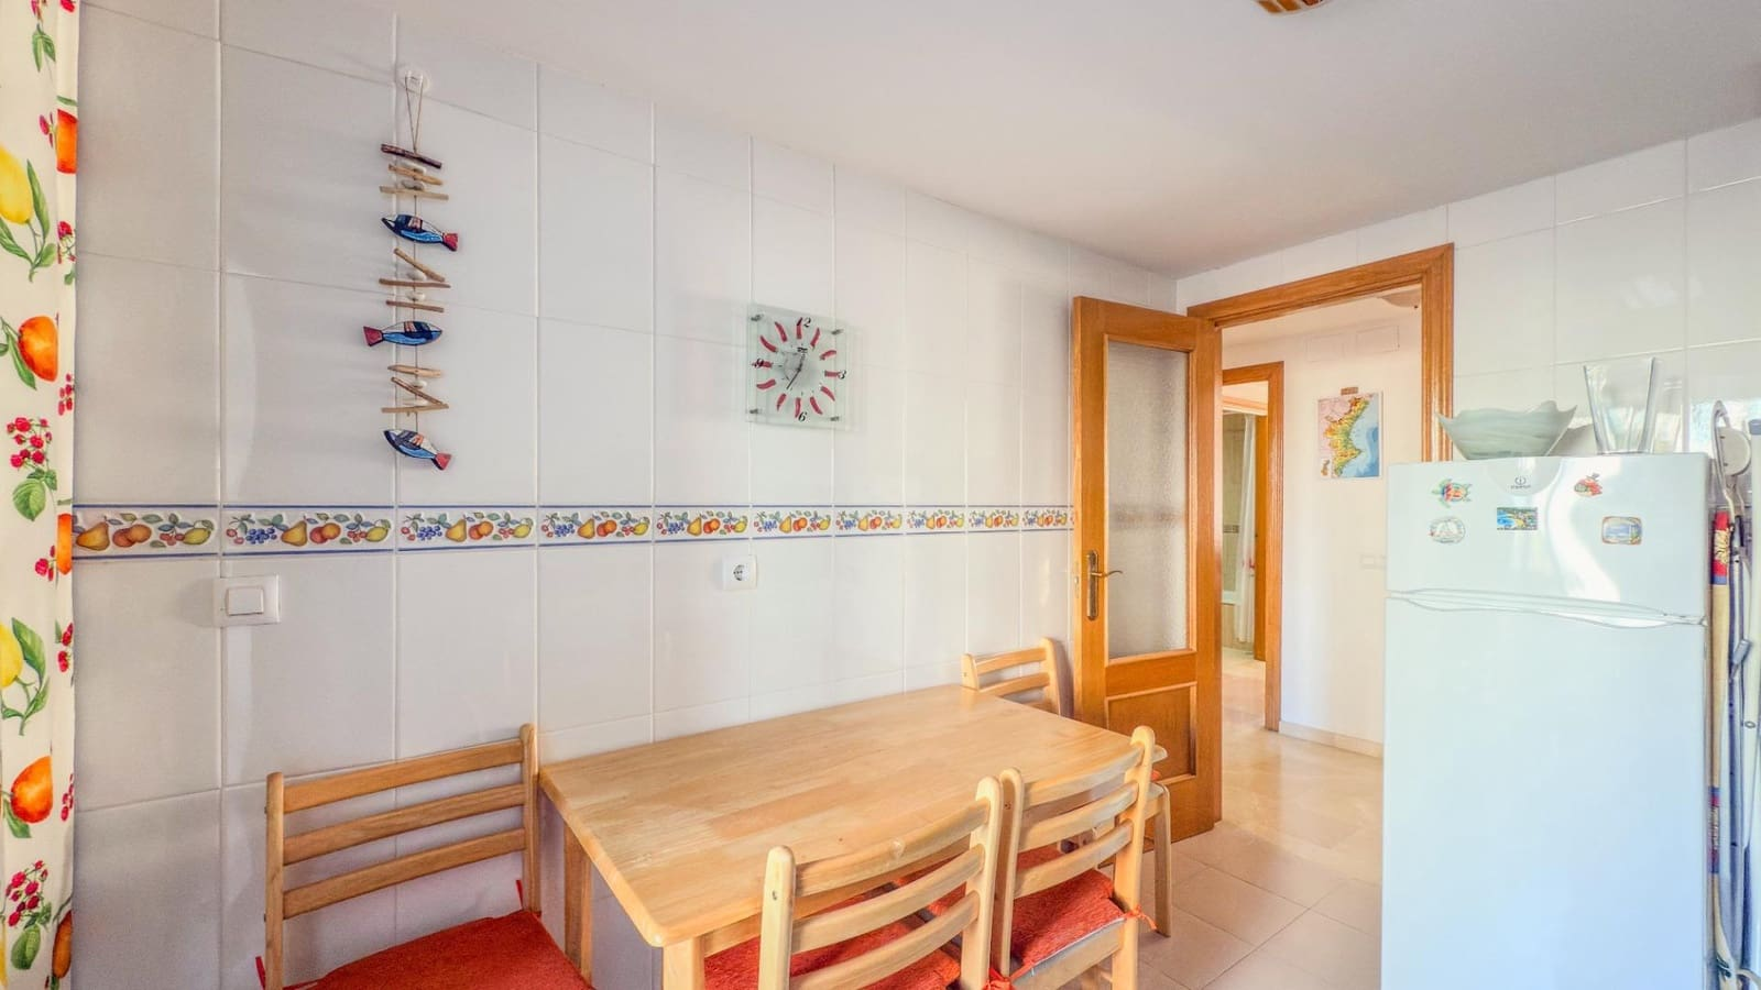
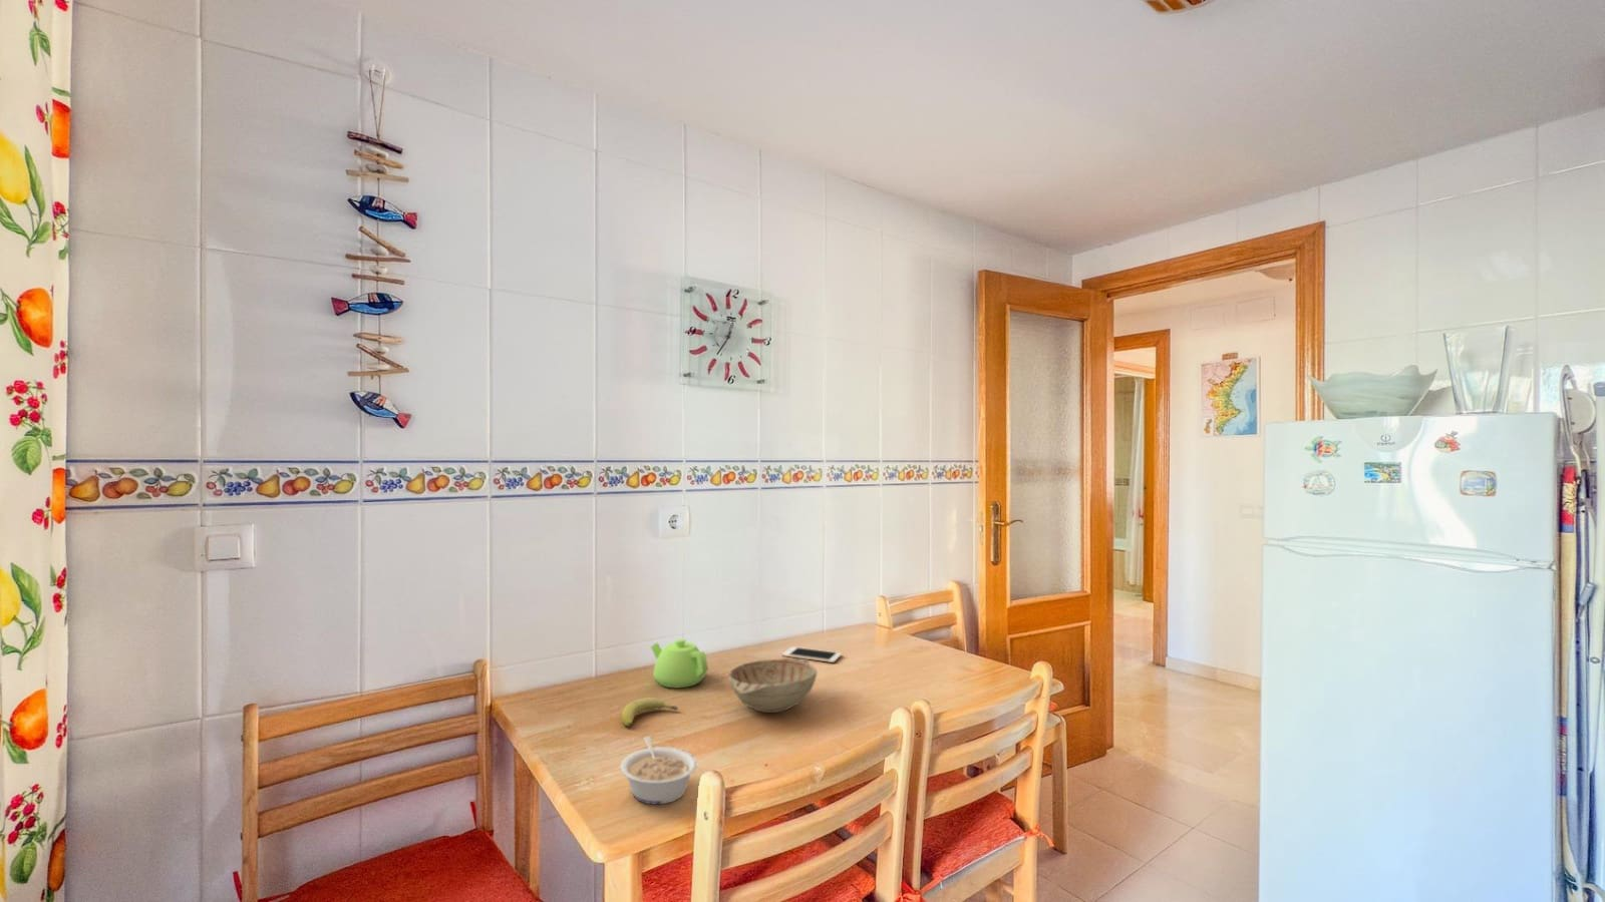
+ decorative bowl (773, 686)
+ cell phone (811, 654)
+ teapot (678, 660)
+ fruit (645, 708)
+ legume (656, 773)
